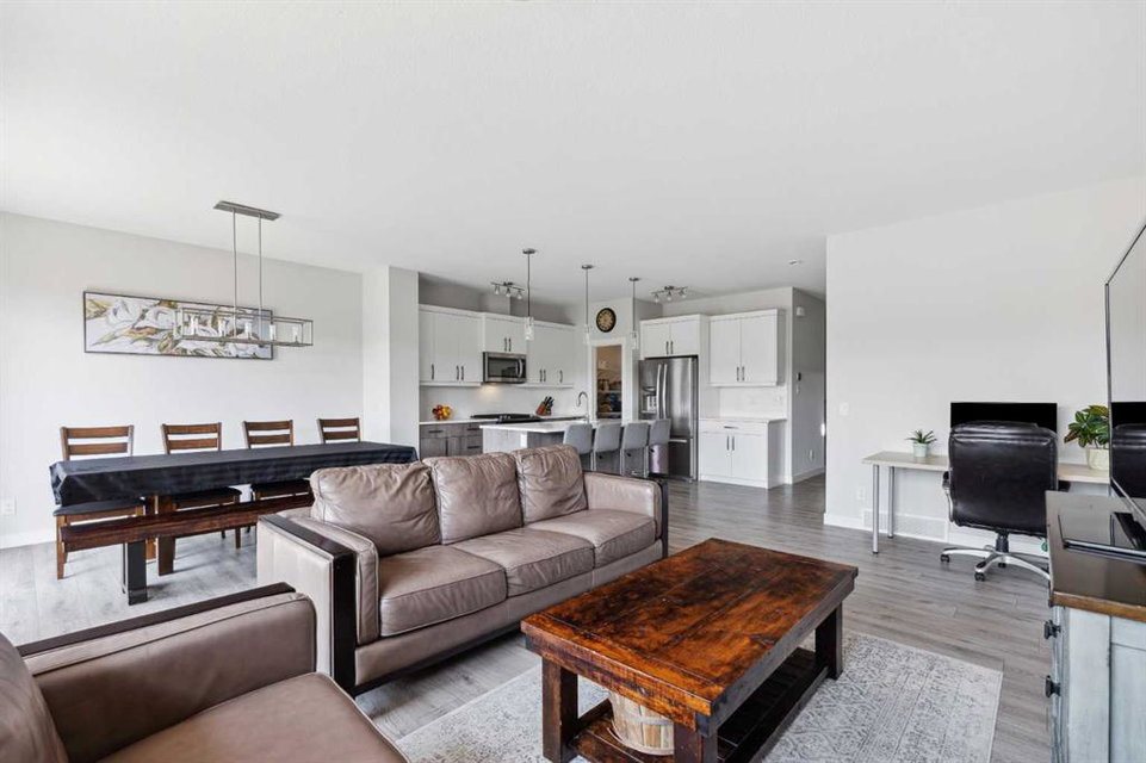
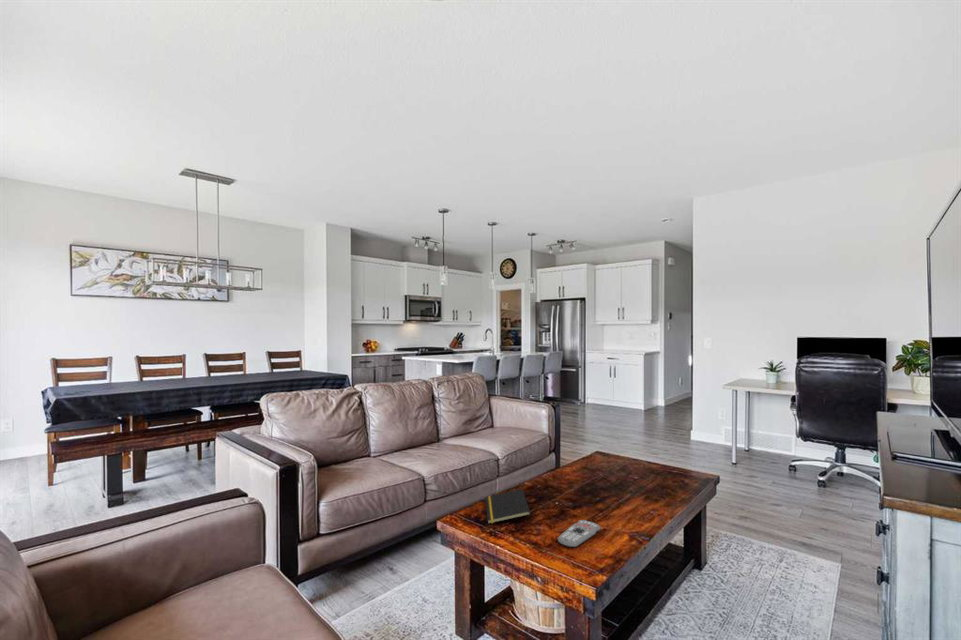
+ notepad (506, 505)
+ remote control (578, 533)
